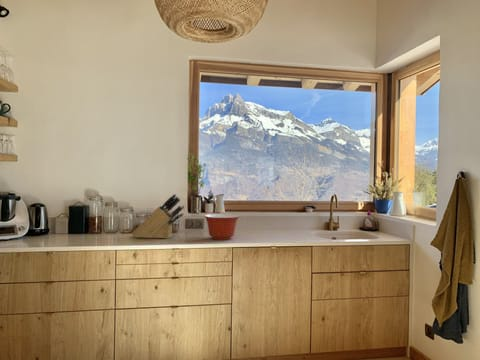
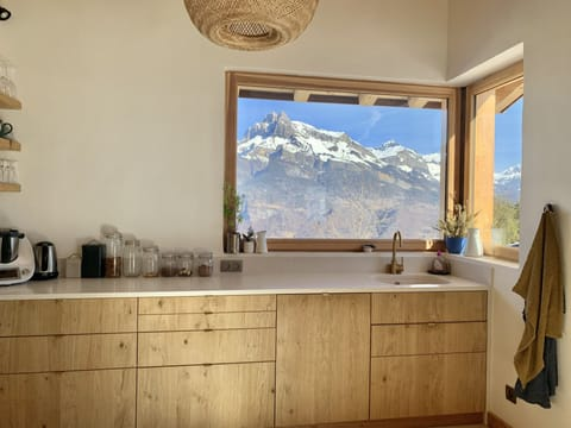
- mixing bowl (221, 227)
- knife block (158, 215)
